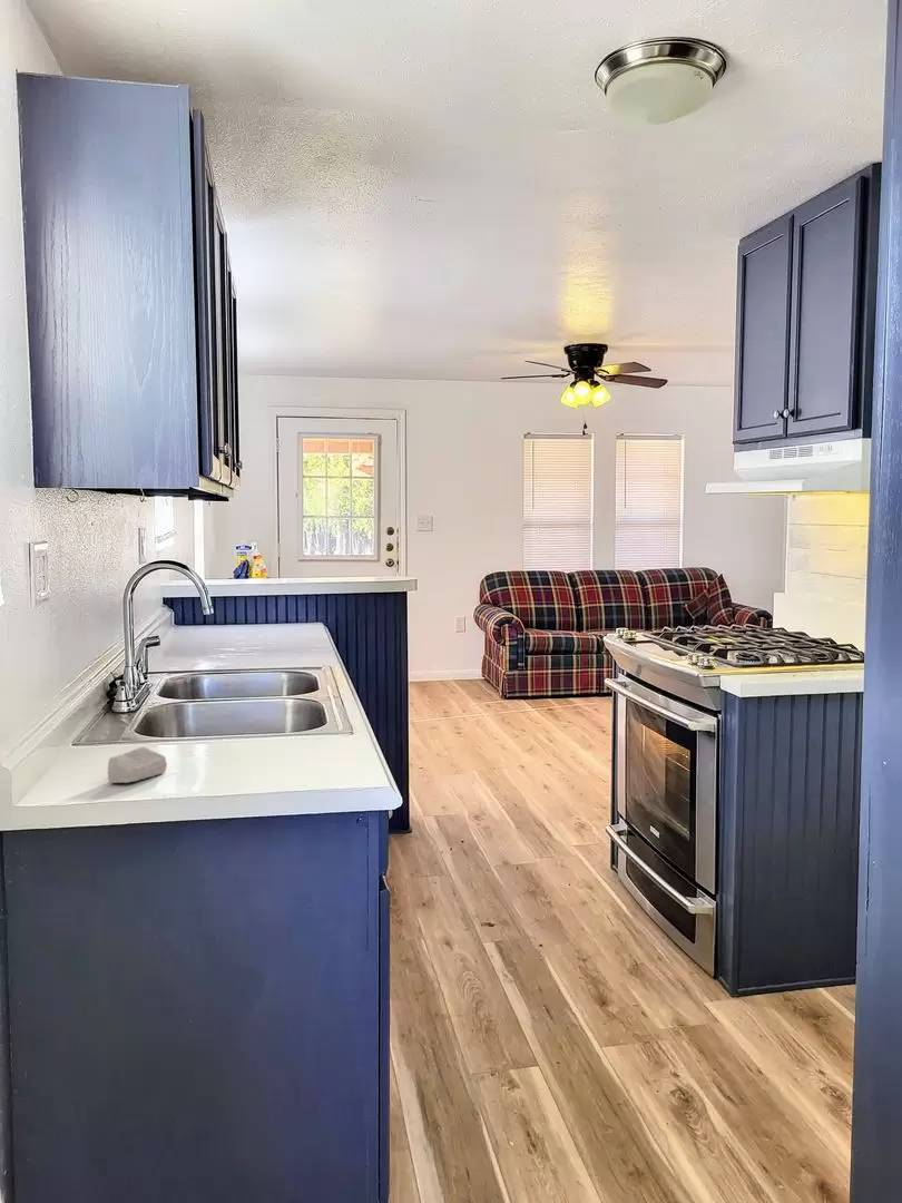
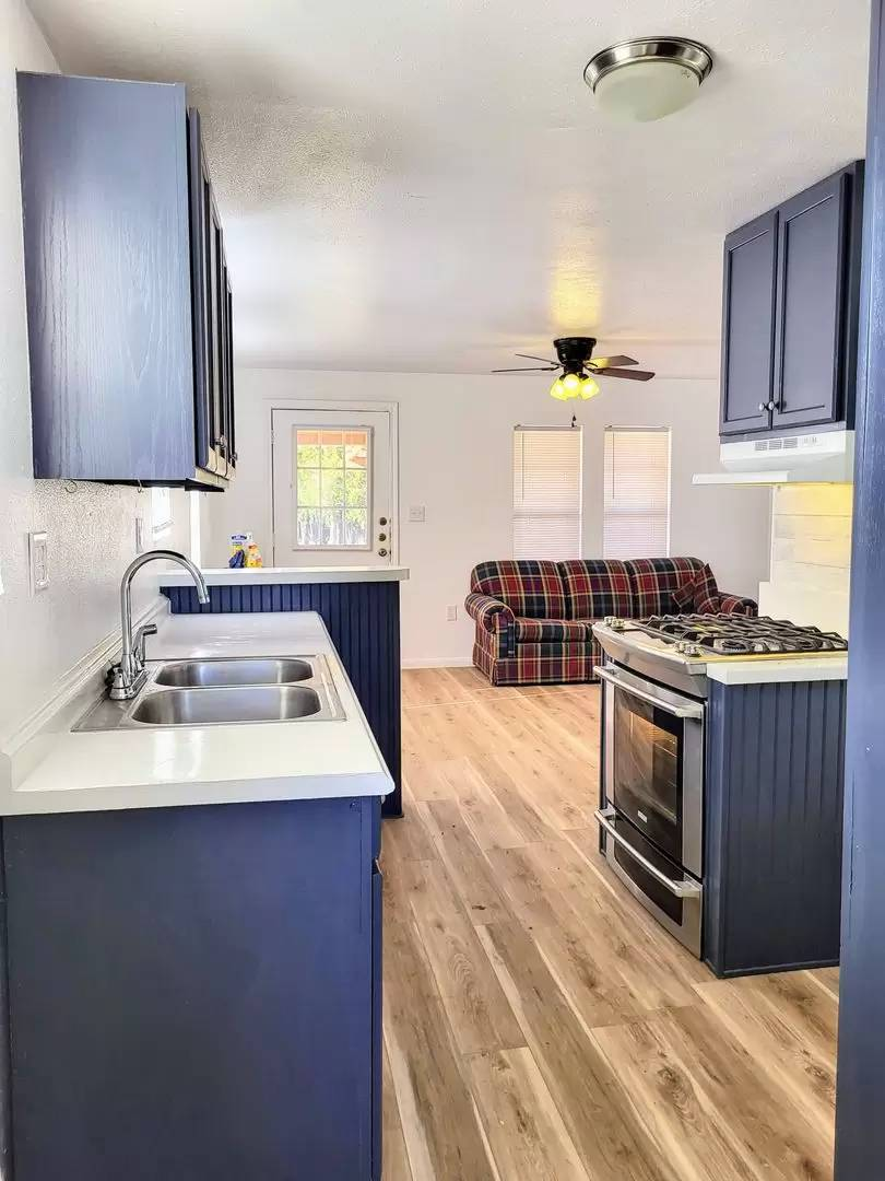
- soap bar (135, 764)
